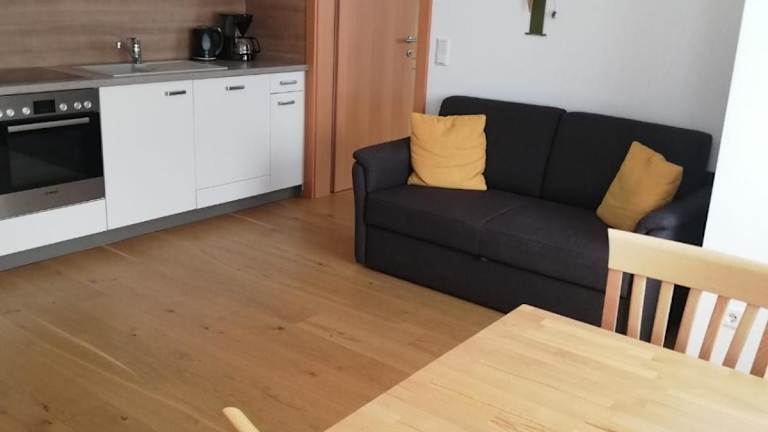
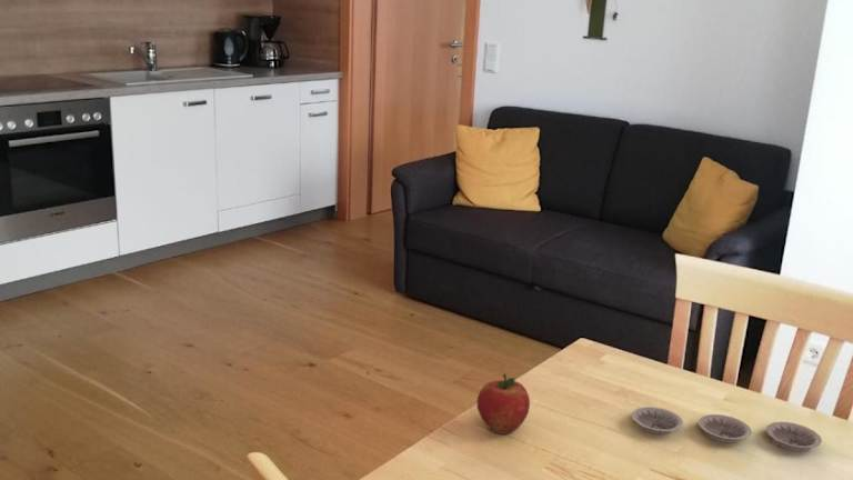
+ apple (503, 401)
+ plate (724, 430)
